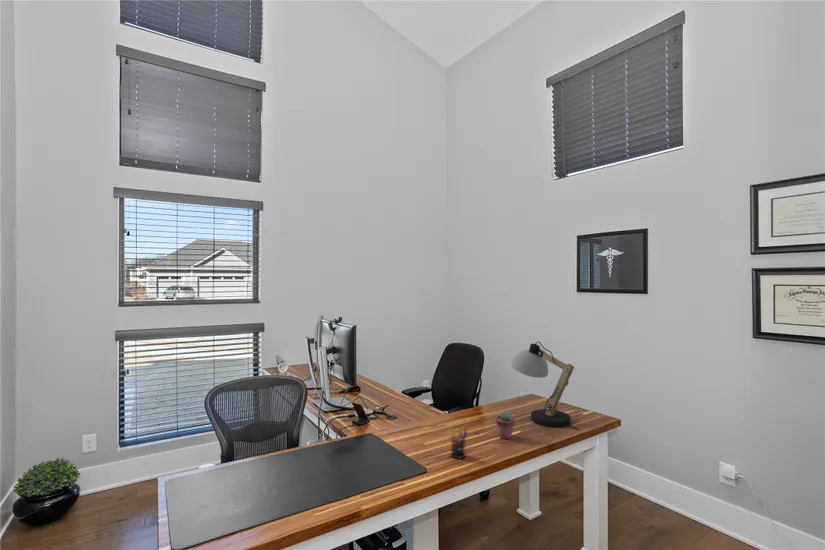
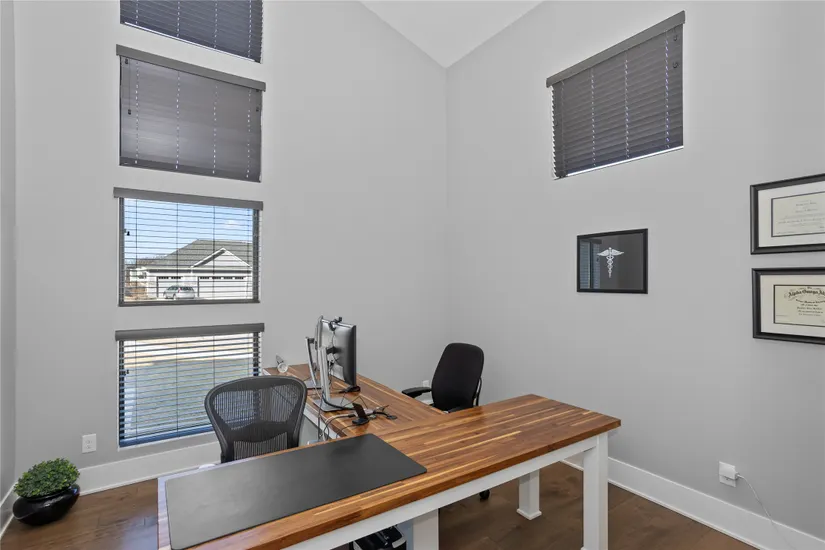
- pen holder (459, 439)
- potted succulent (505, 423)
- desk lamp (545, 376)
